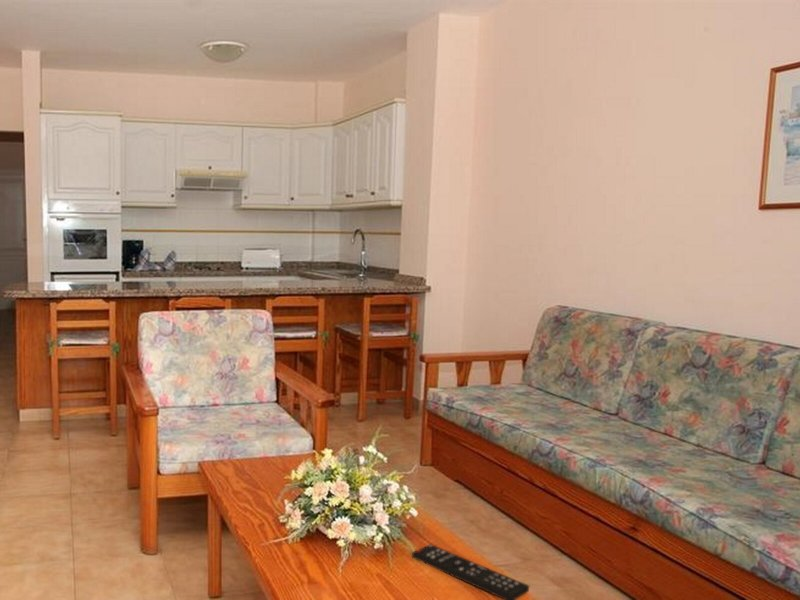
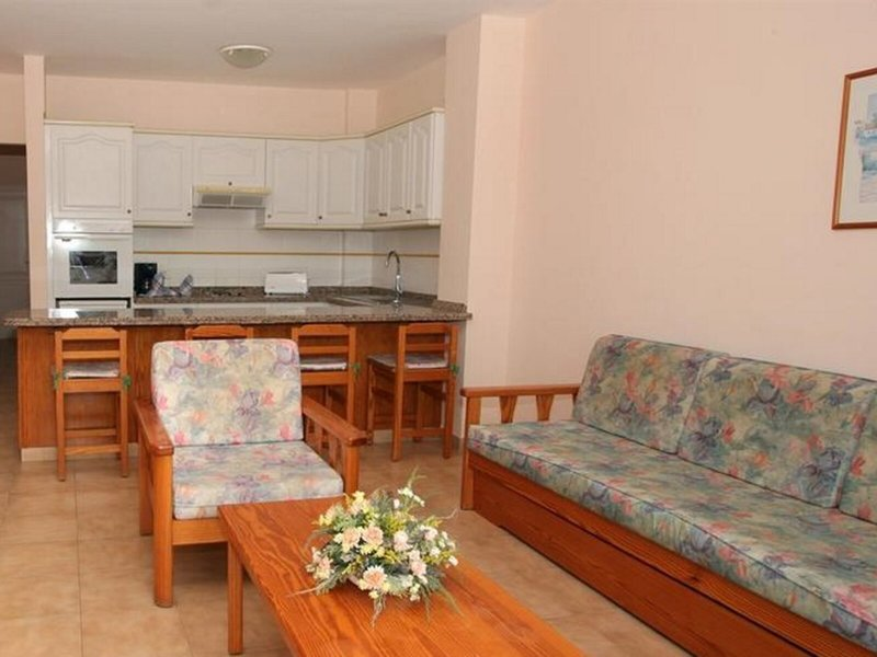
- remote control (467, 570)
